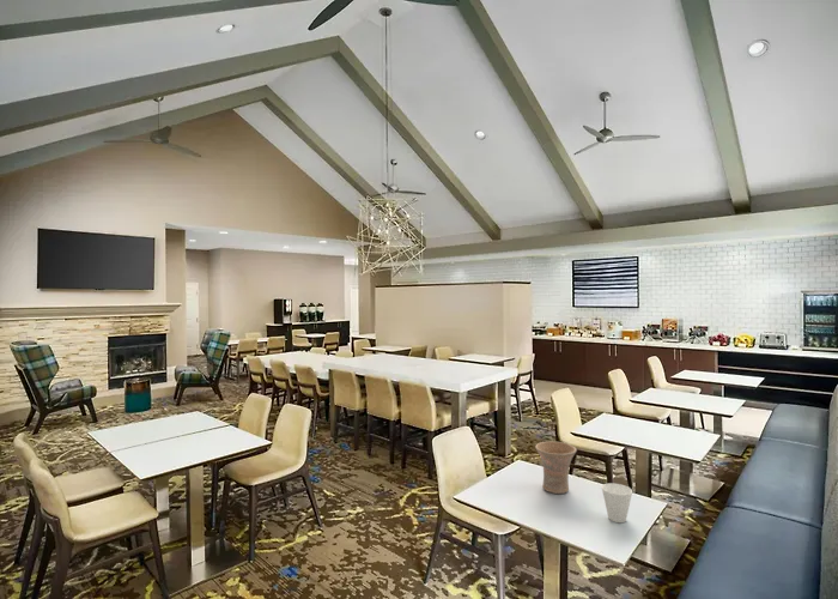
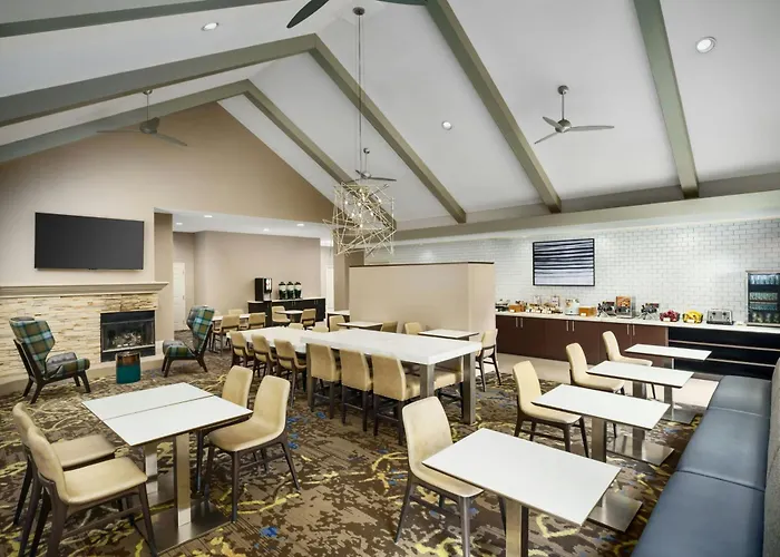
- cup (617, 503)
- vase (555, 467)
